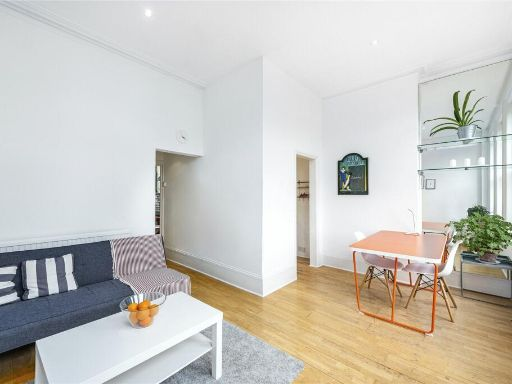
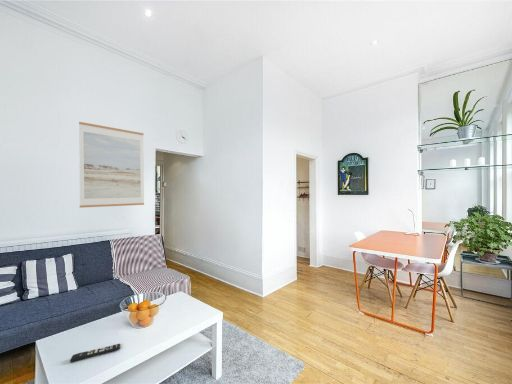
+ wall art (114, 167)
+ remote control (96, 352)
